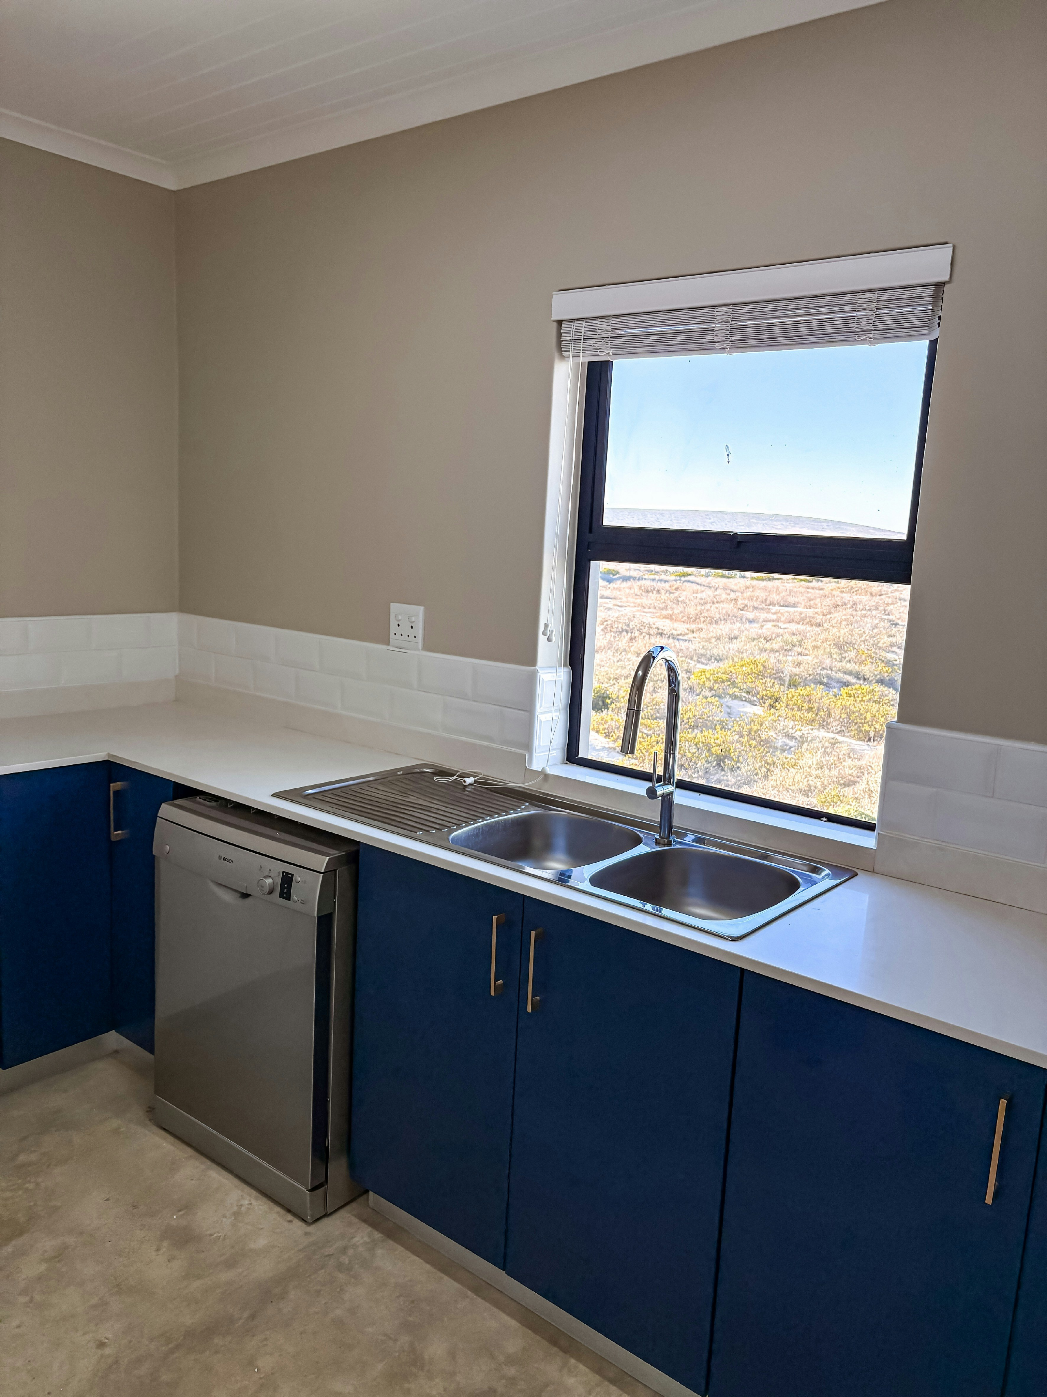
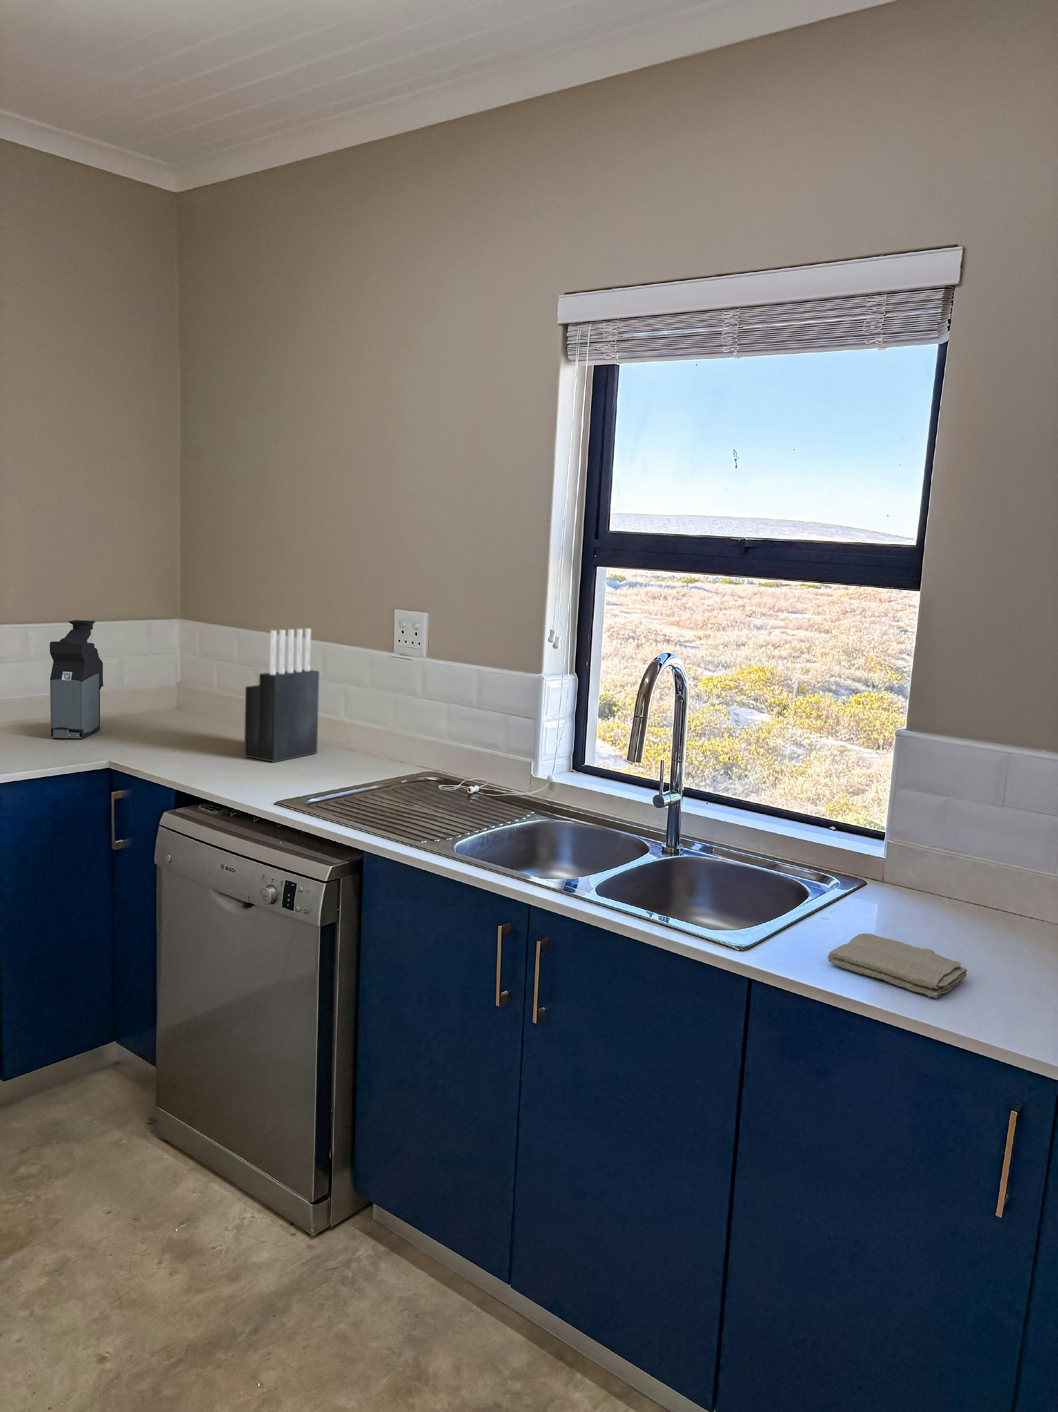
+ coffee maker (77, 678)
+ washcloth (897, 963)
+ knife block (279, 692)
